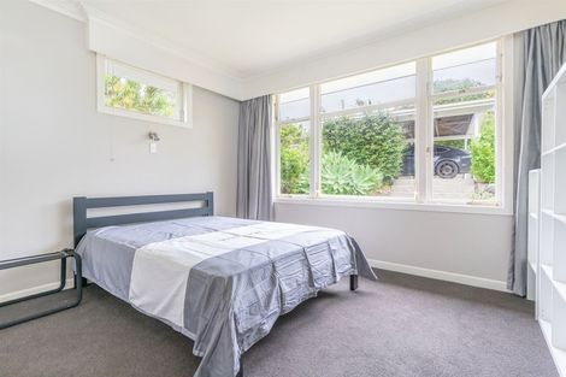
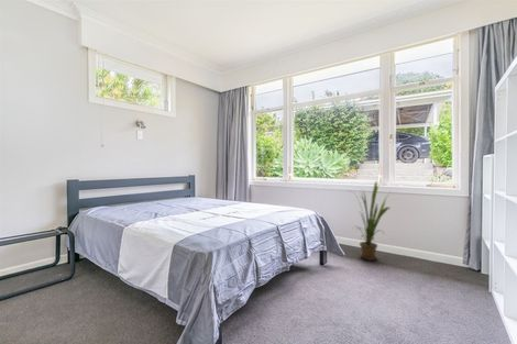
+ house plant (367, 219)
